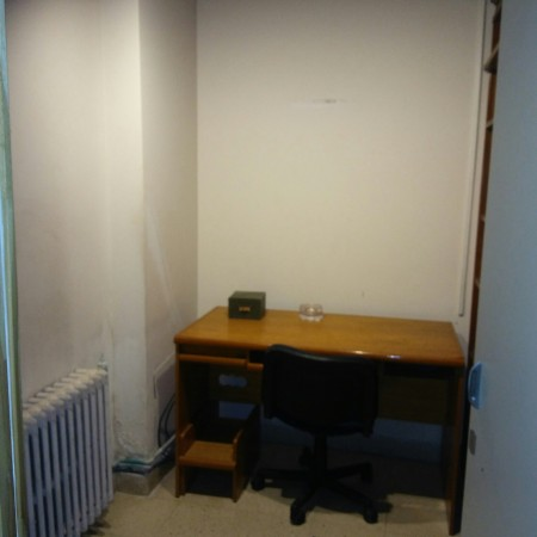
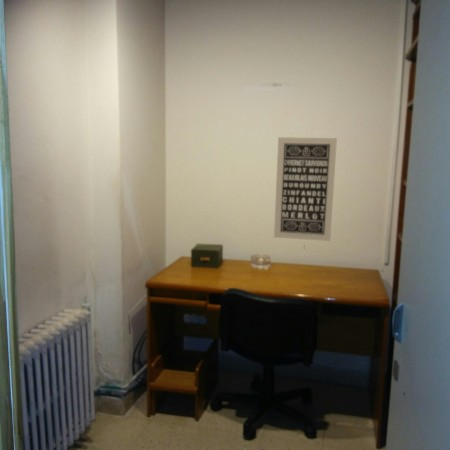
+ wall art (304, 189)
